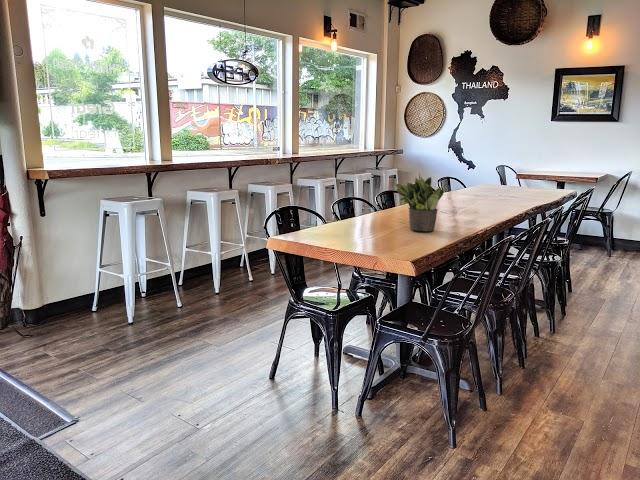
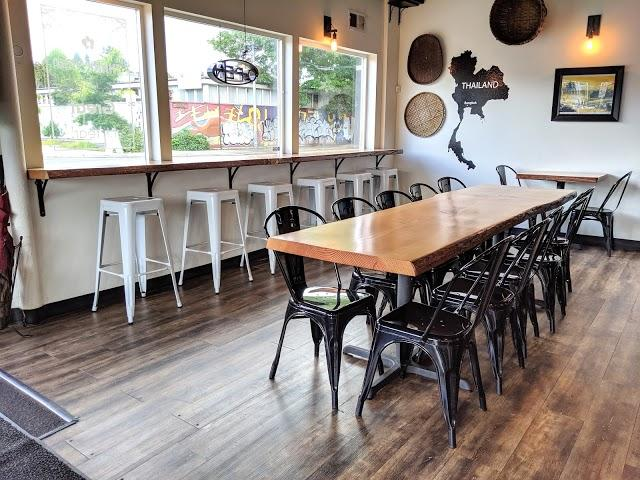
- potted plant (419, 200)
